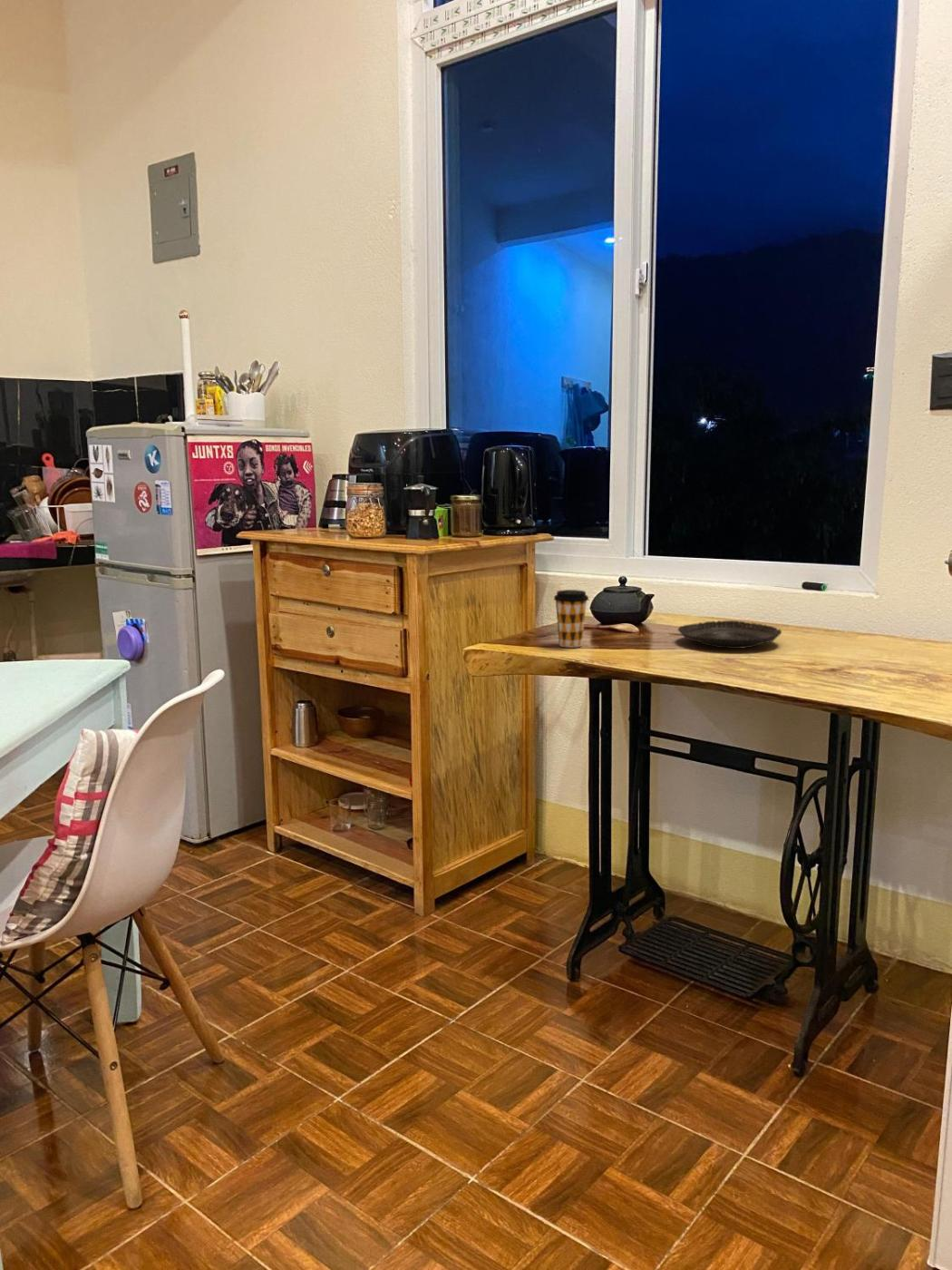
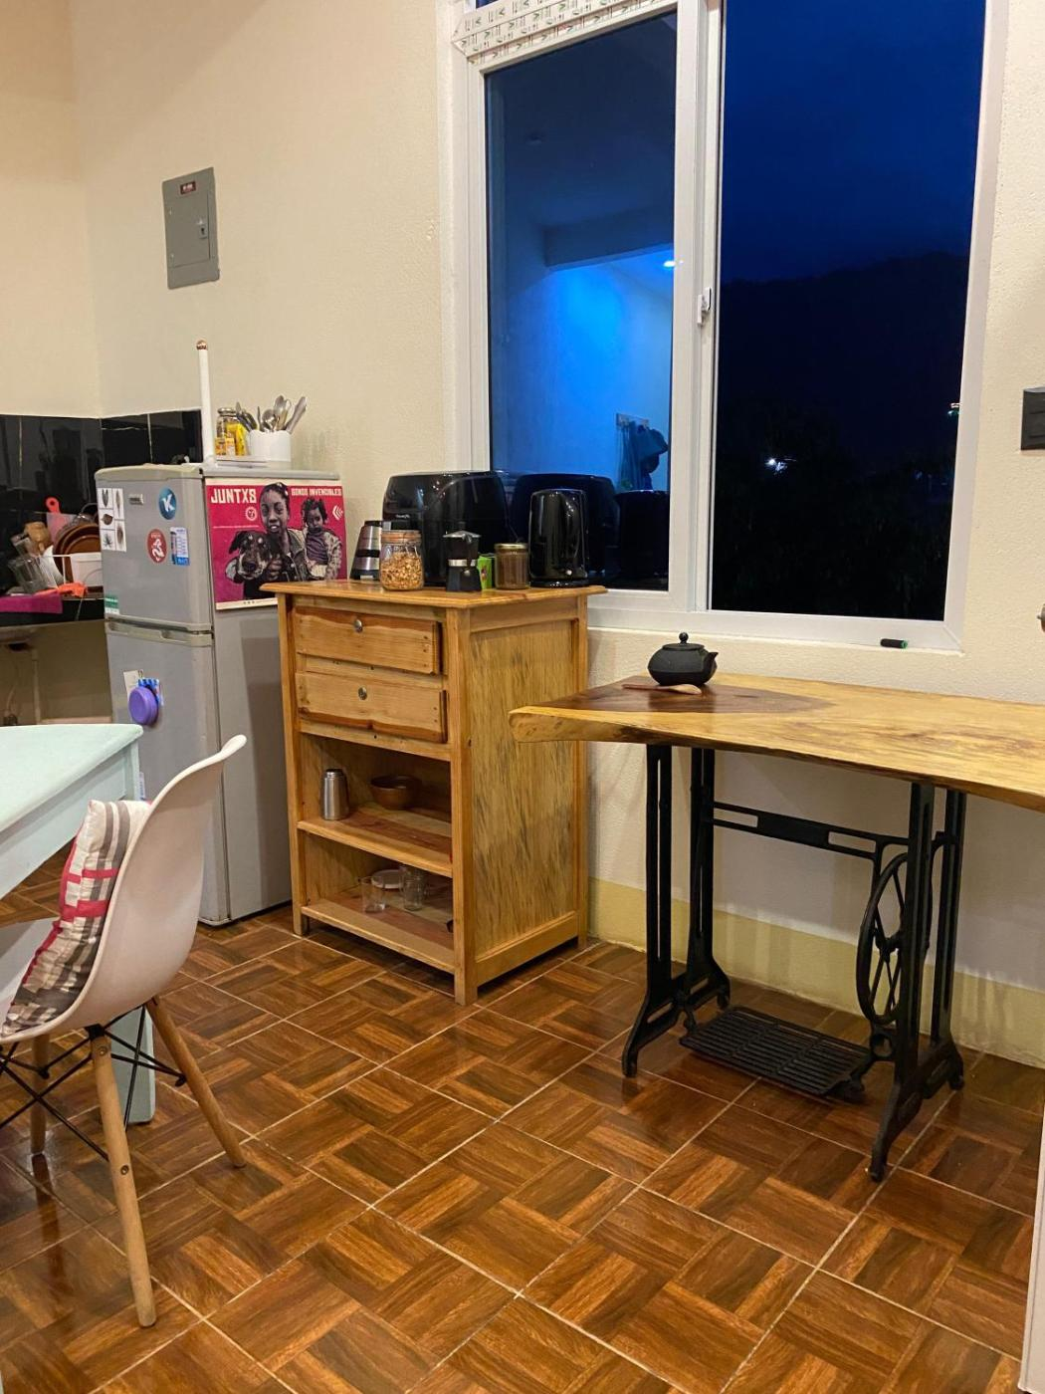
- tart tin (728, 635)
- coffee cup (570, 618)
